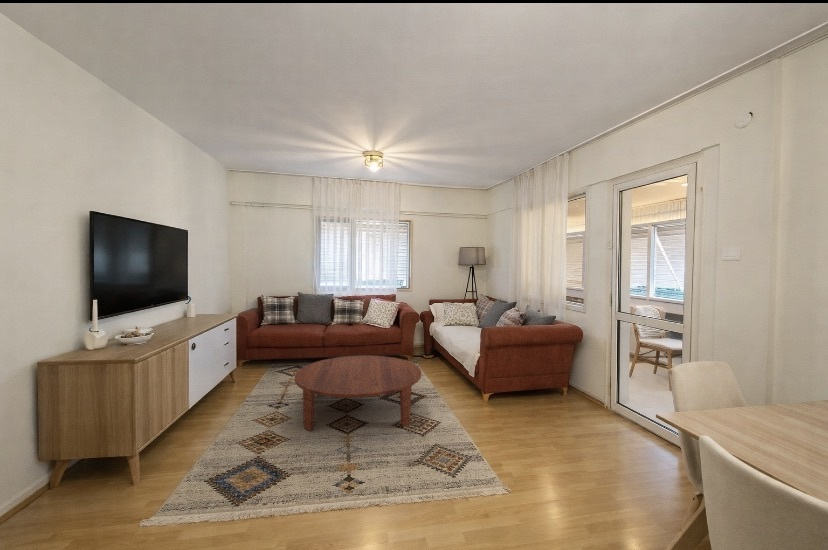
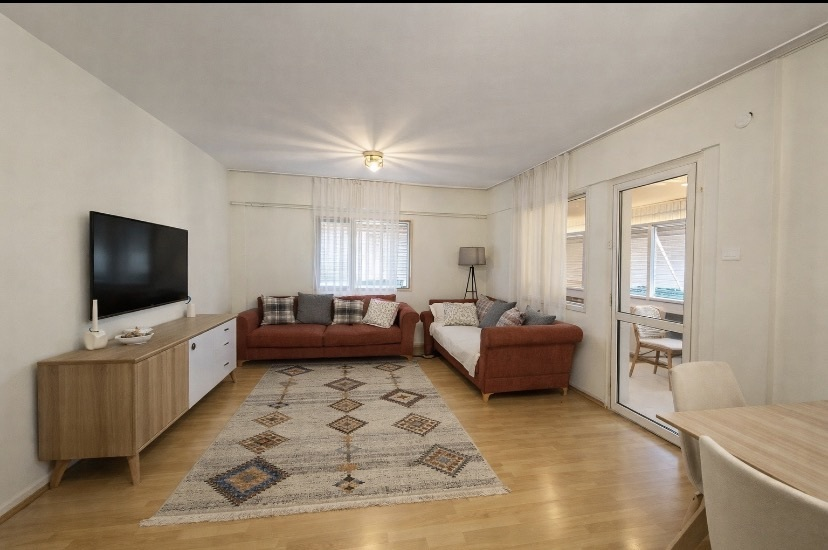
- coffee table (359, 389)
